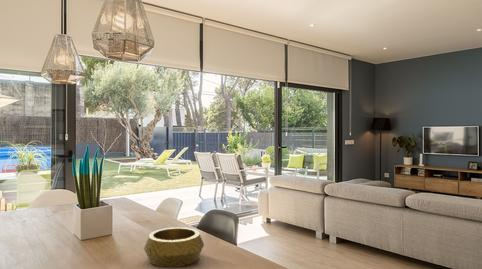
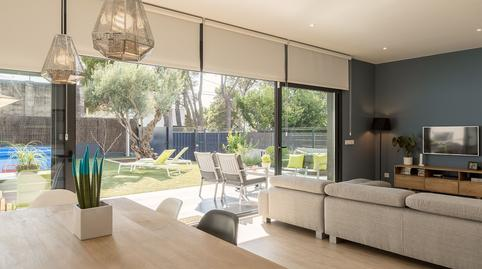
- decorative bowl (174, 245)
